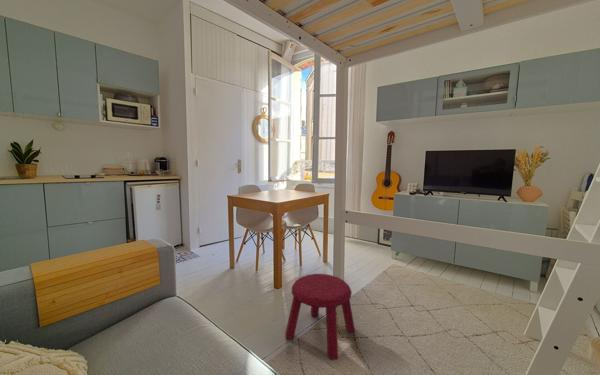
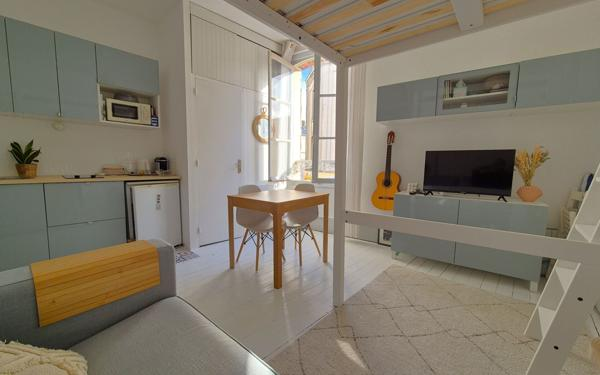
- stool (321, 307)
